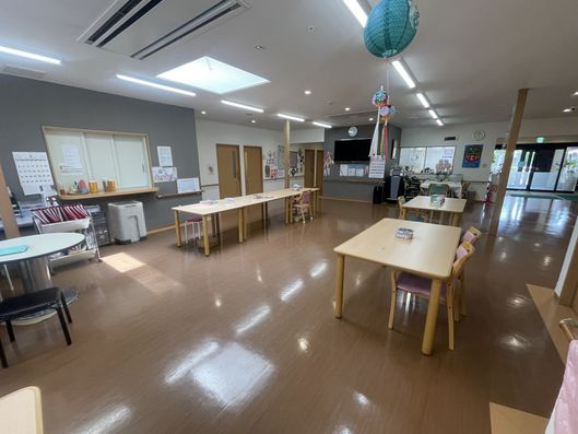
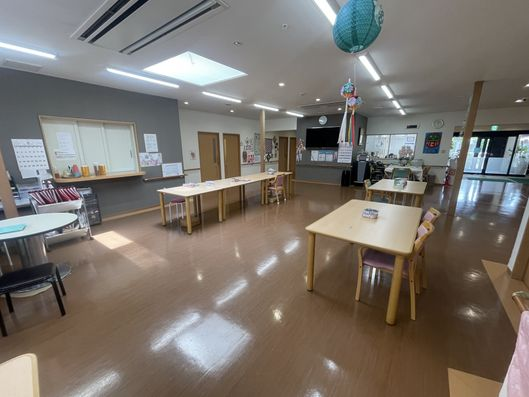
- trash can (128, 221)
